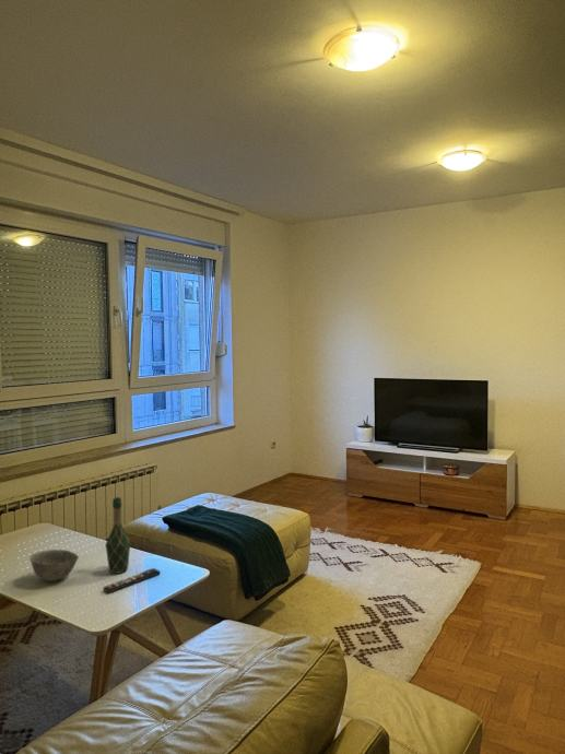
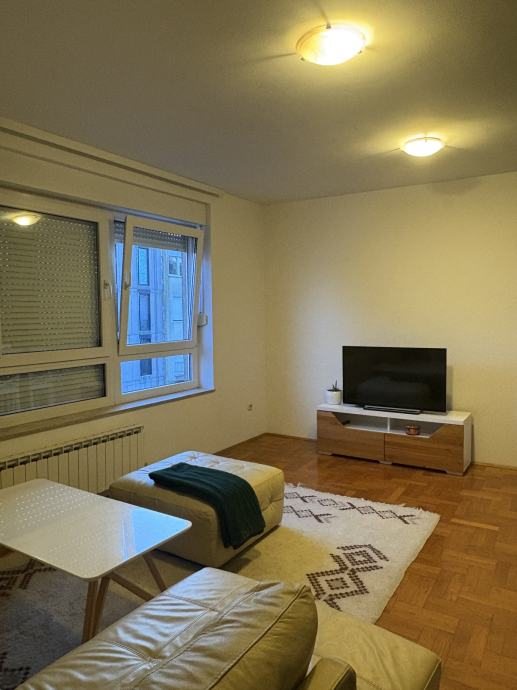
- bowl (55, 566)
- wine bottle (117, 534)
- remote control (132, 579)
